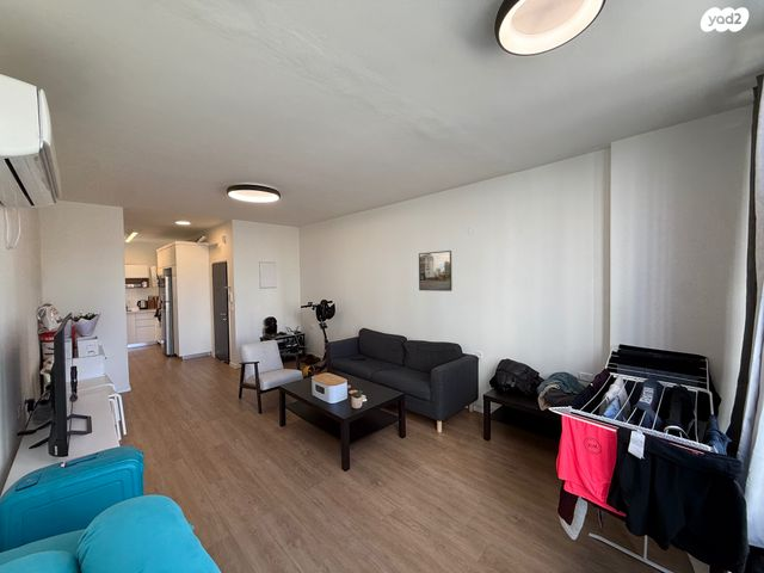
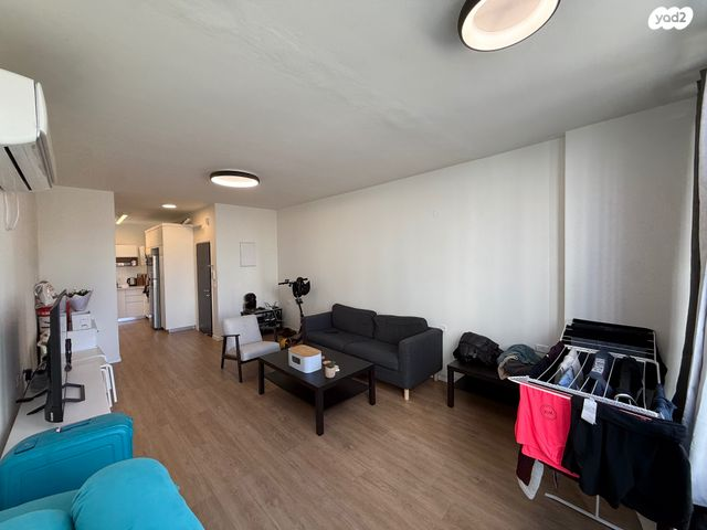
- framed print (435, 271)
